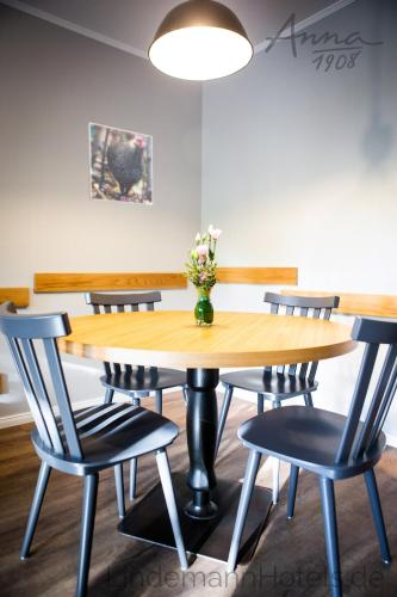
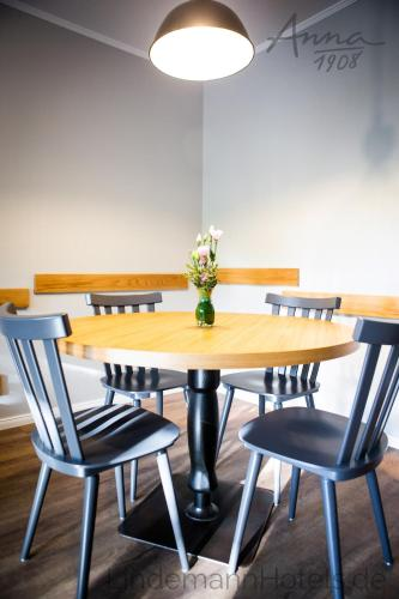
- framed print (122, 166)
